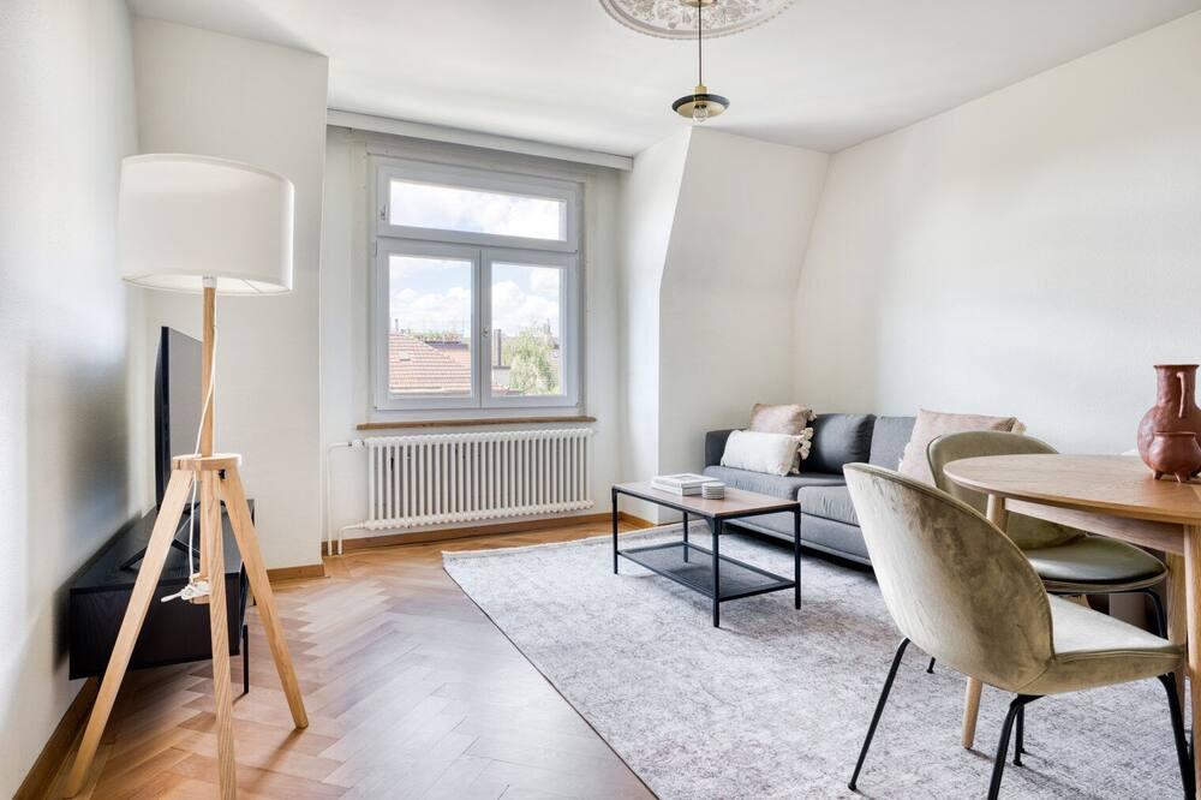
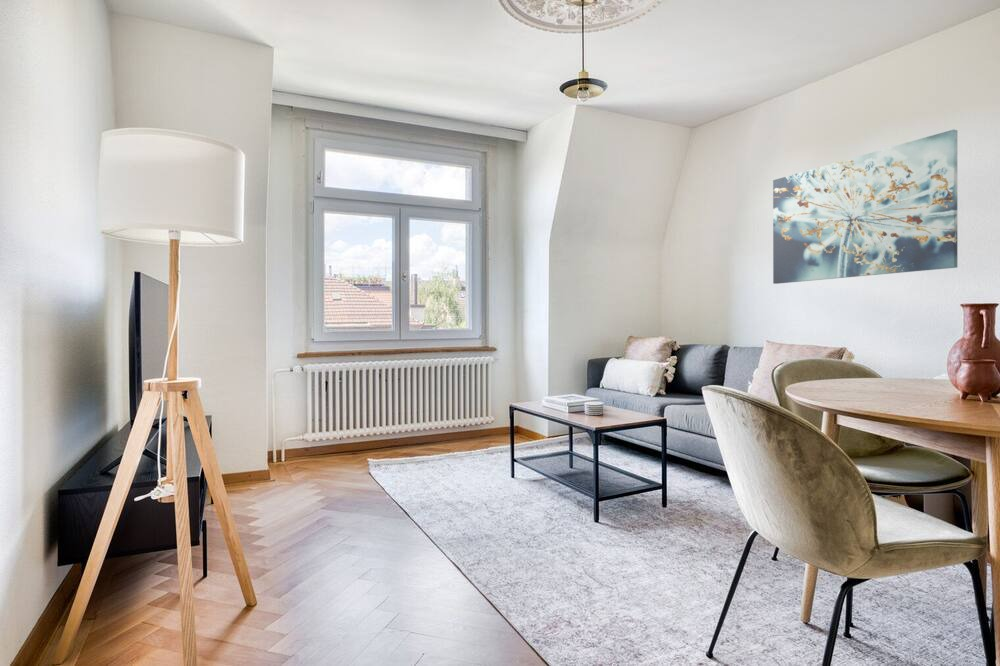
+ wall art (852, 217)
